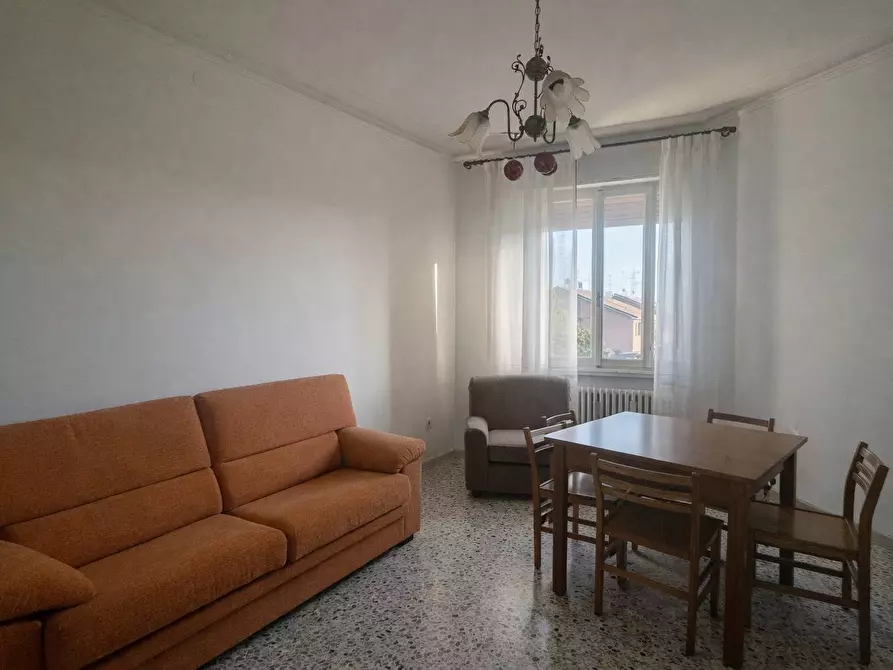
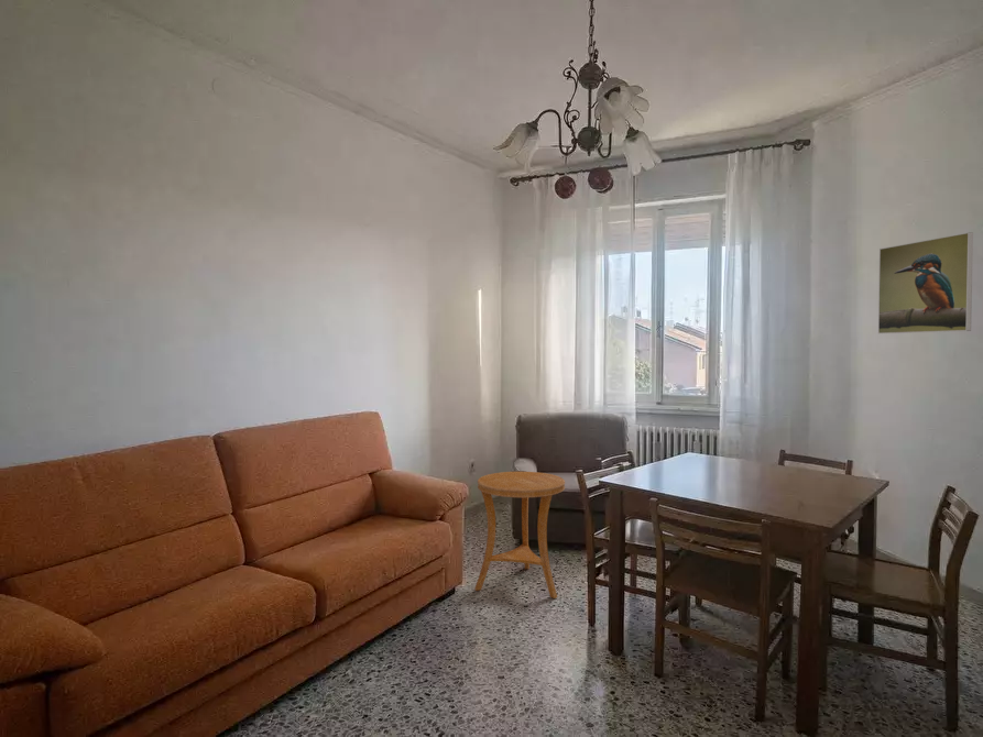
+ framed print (921, 286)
+ side table (522, 532)
